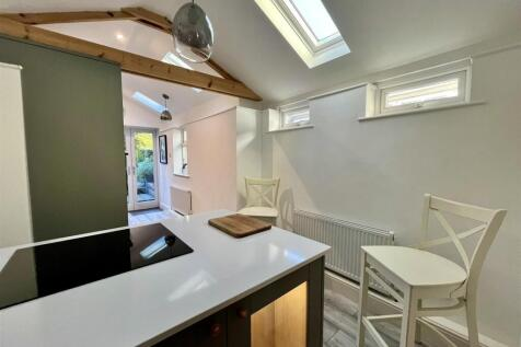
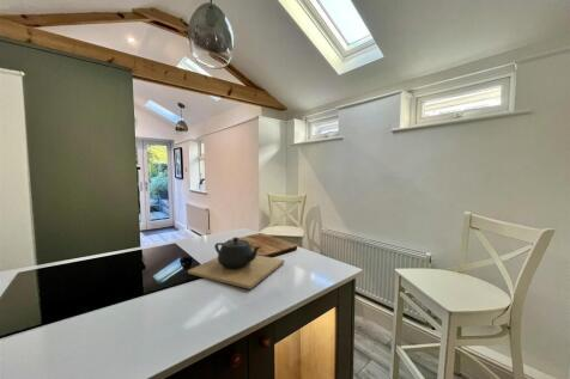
+ teapot (238, 252)
